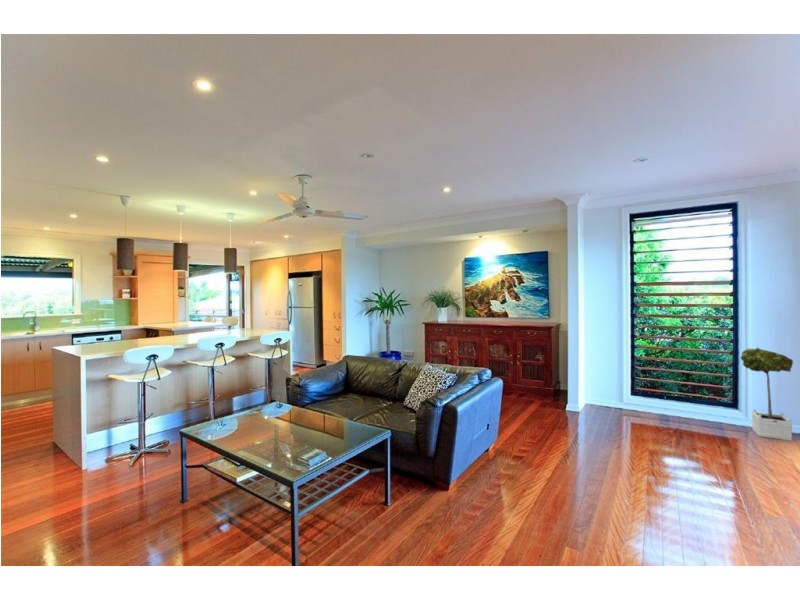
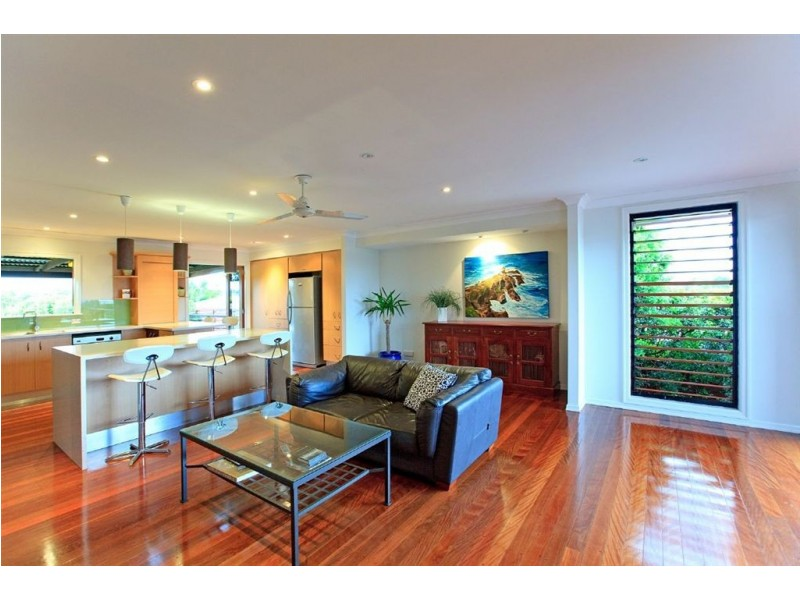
- potted tree (768, 390)
